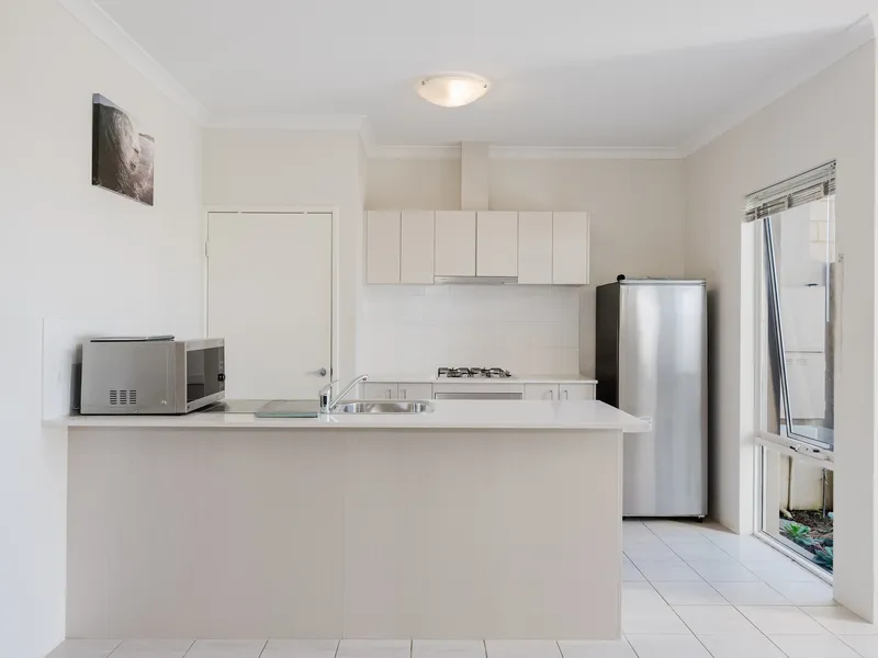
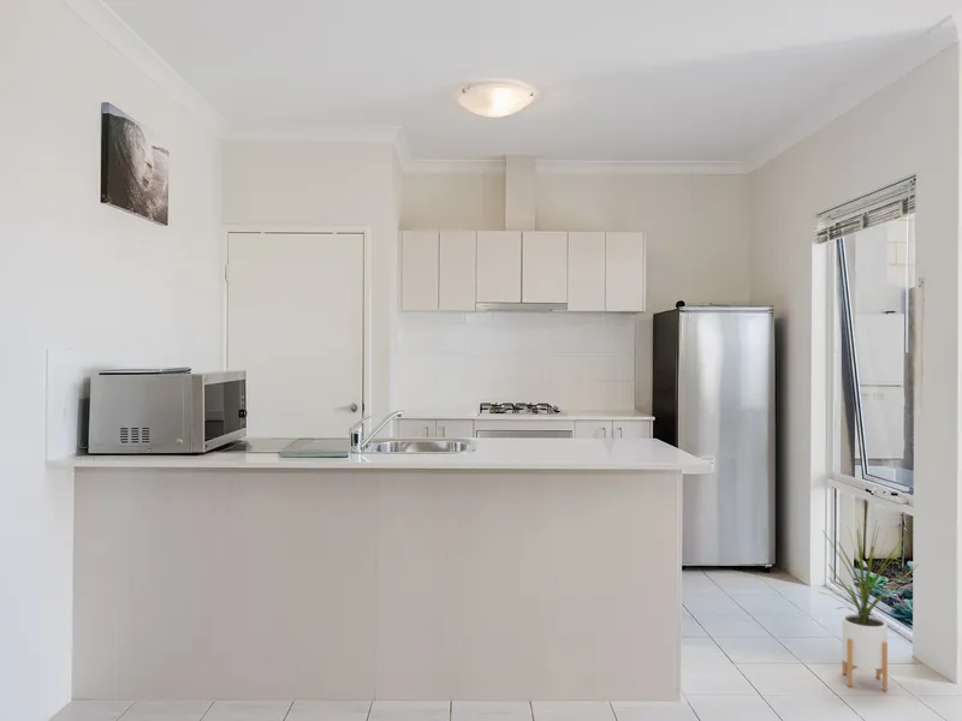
+ house plant (861, 601)
